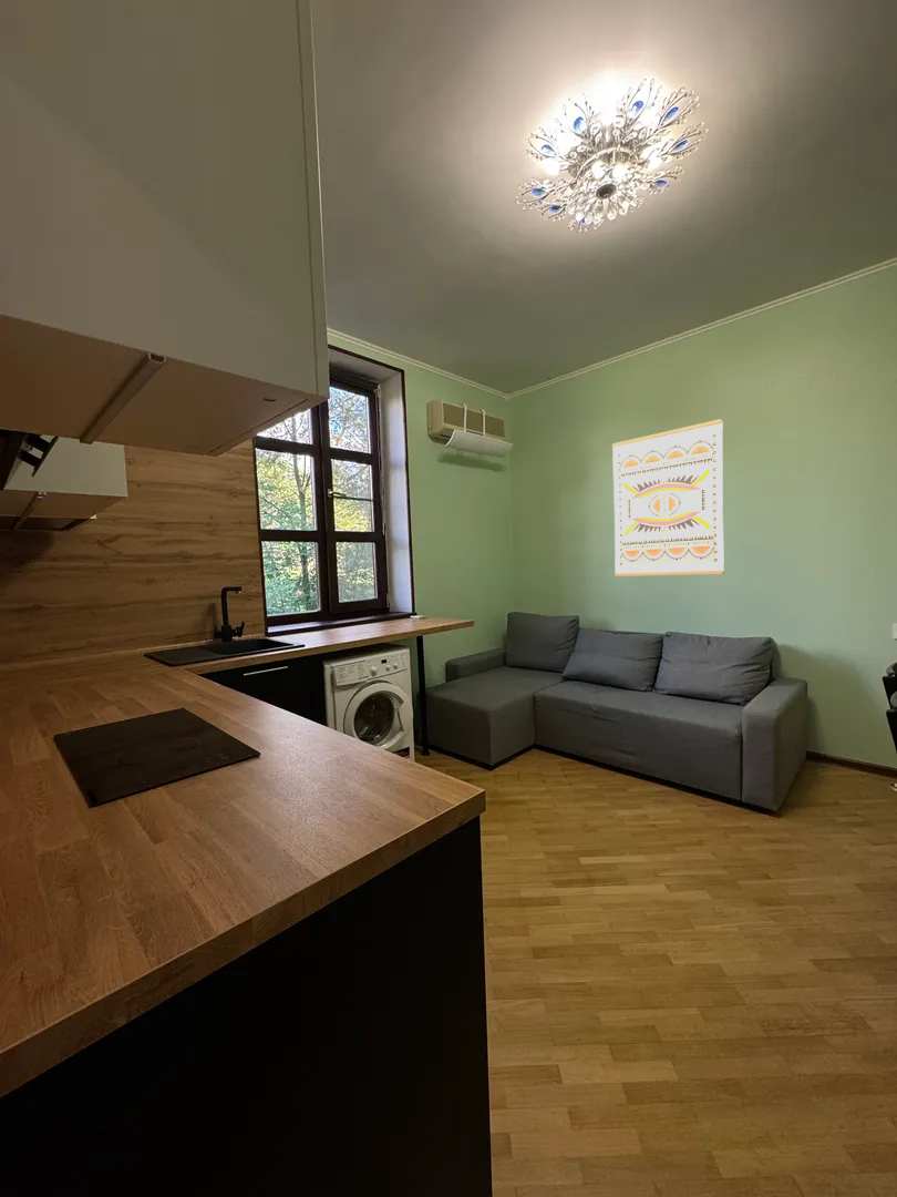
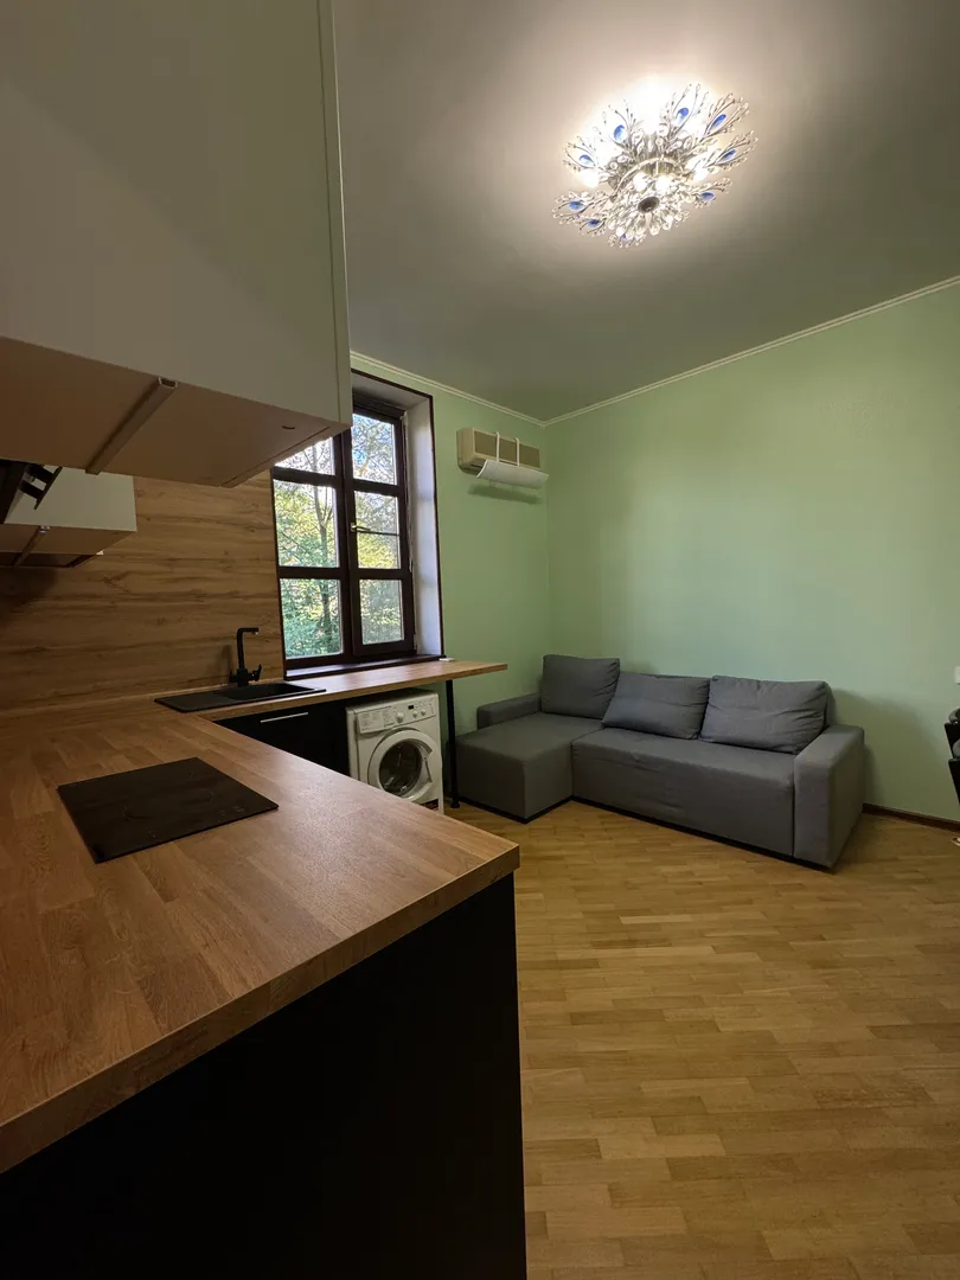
- wall art (663, 504)
